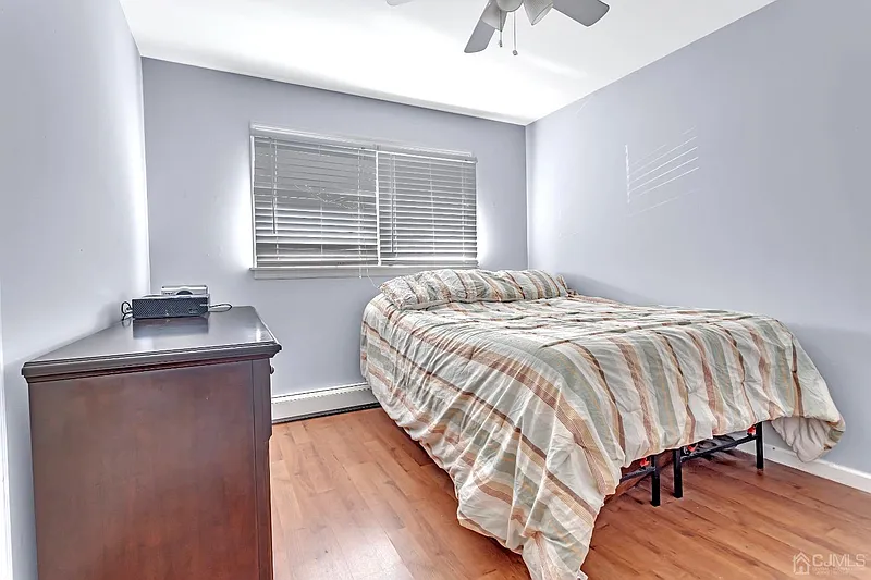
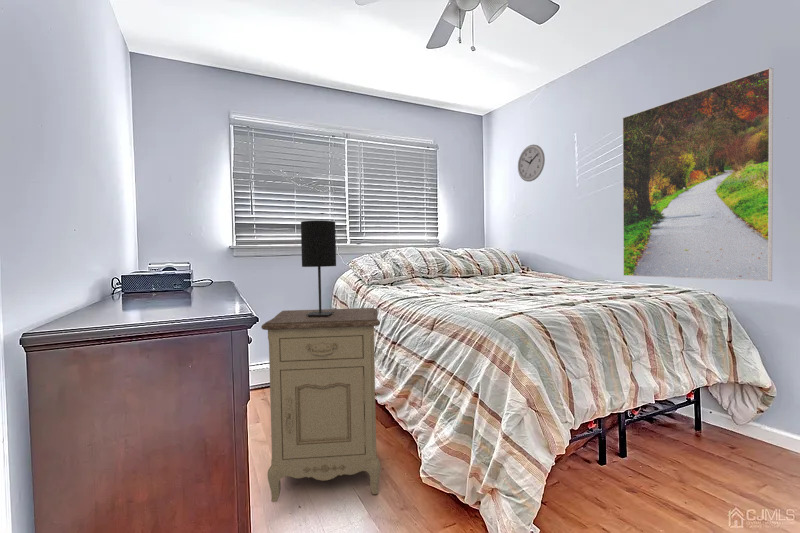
+ wall clock (530, 163)
+ nightstand (326, 397)
+ table lamp (319, 268)
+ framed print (686, 187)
